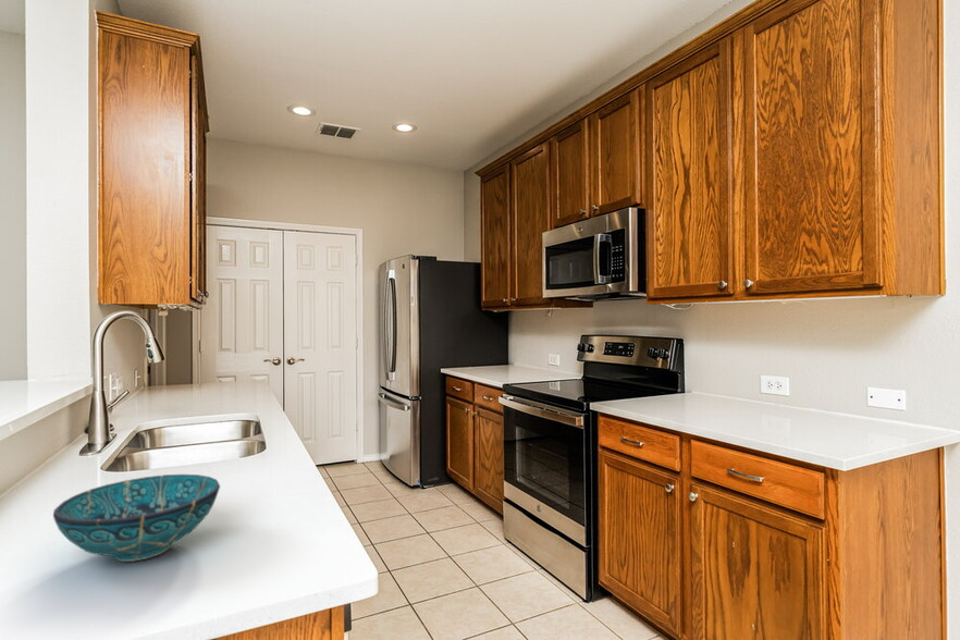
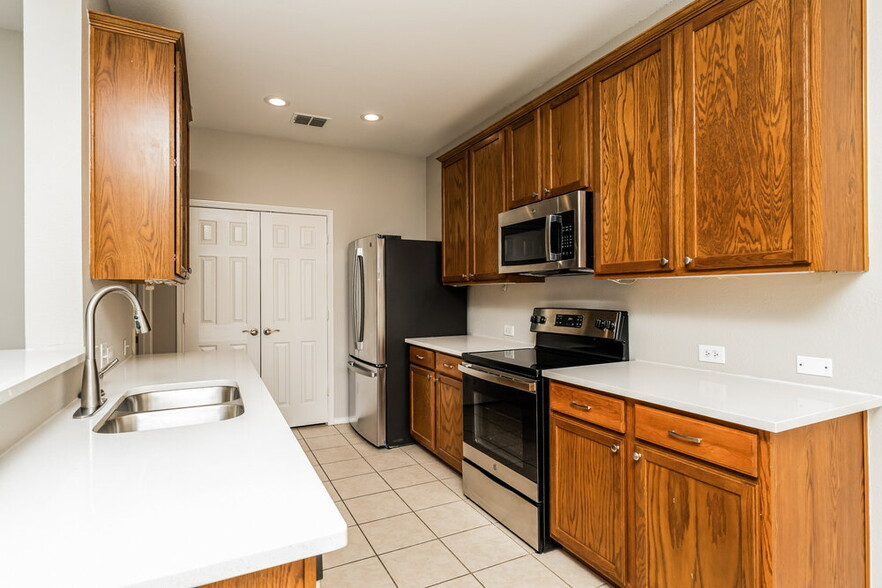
- bowl (143, 521)
